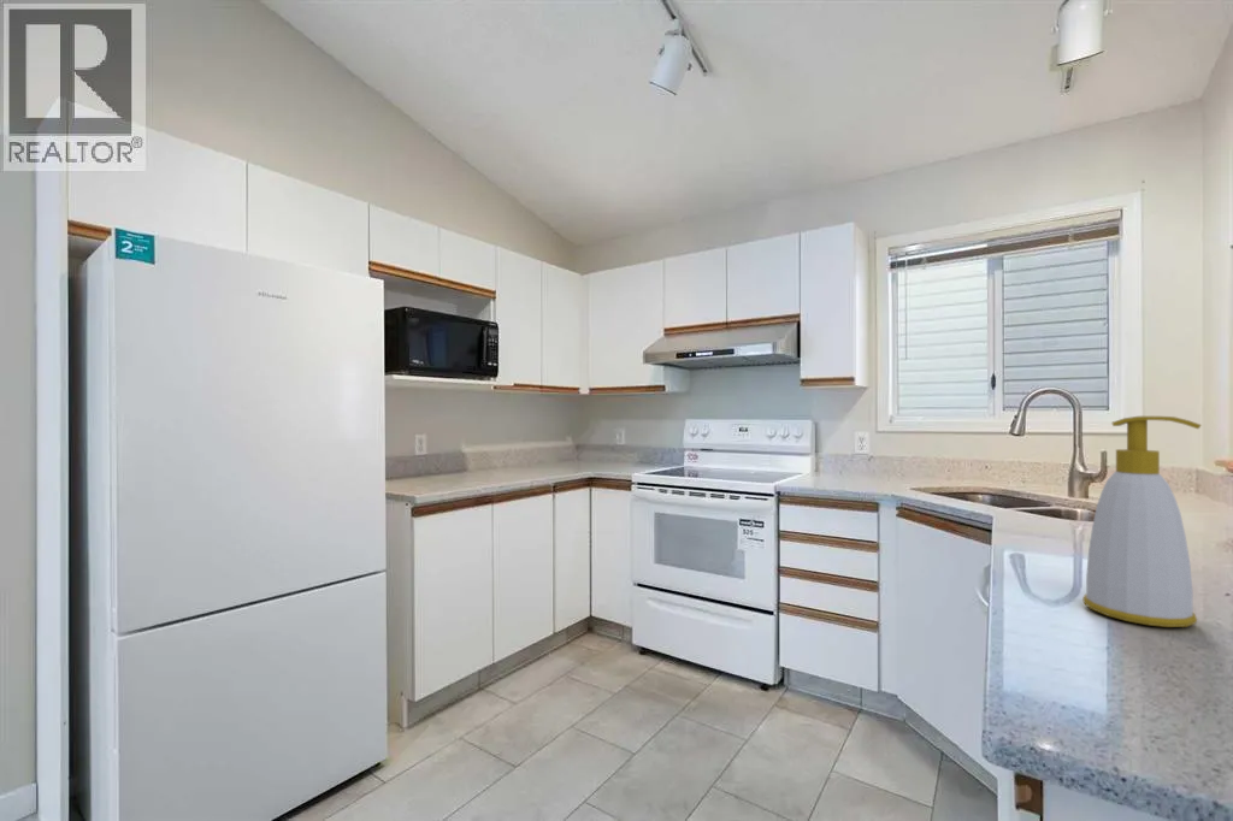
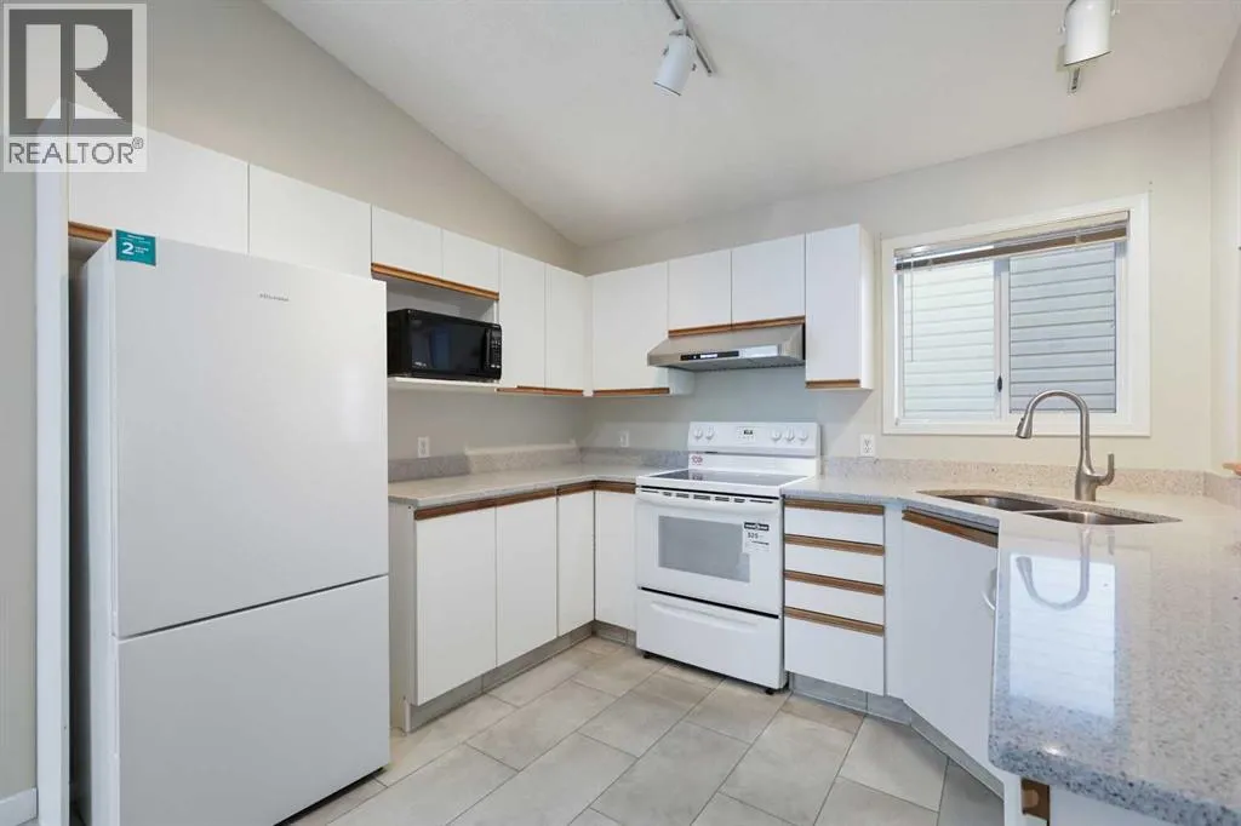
- soap bottle (1138, 514)
